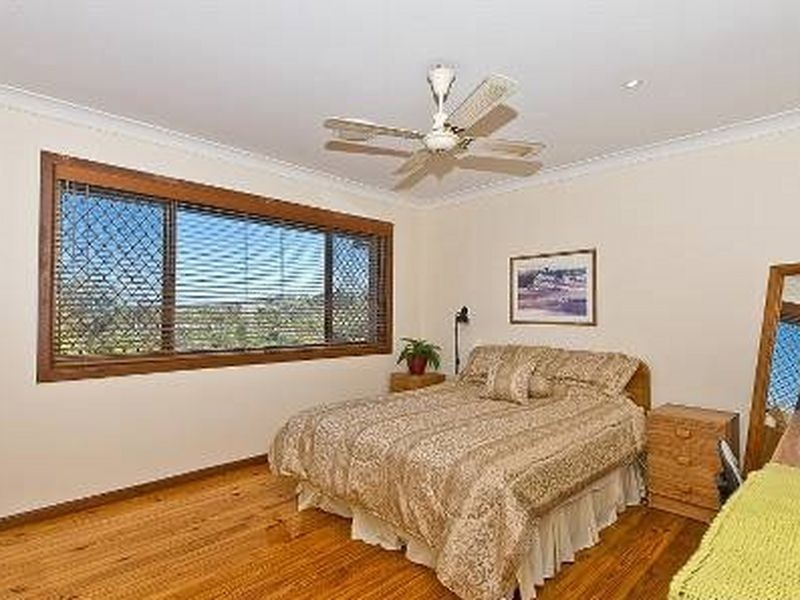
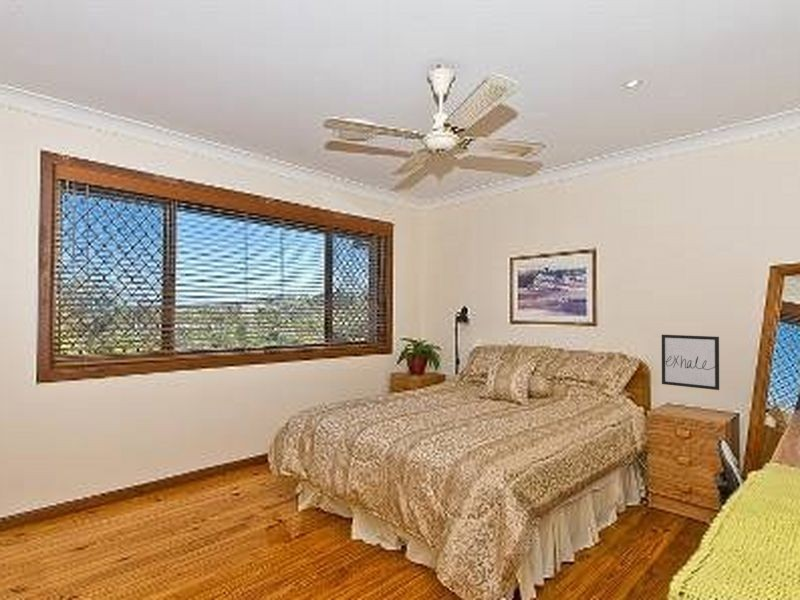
+ wall art (689, 361)
